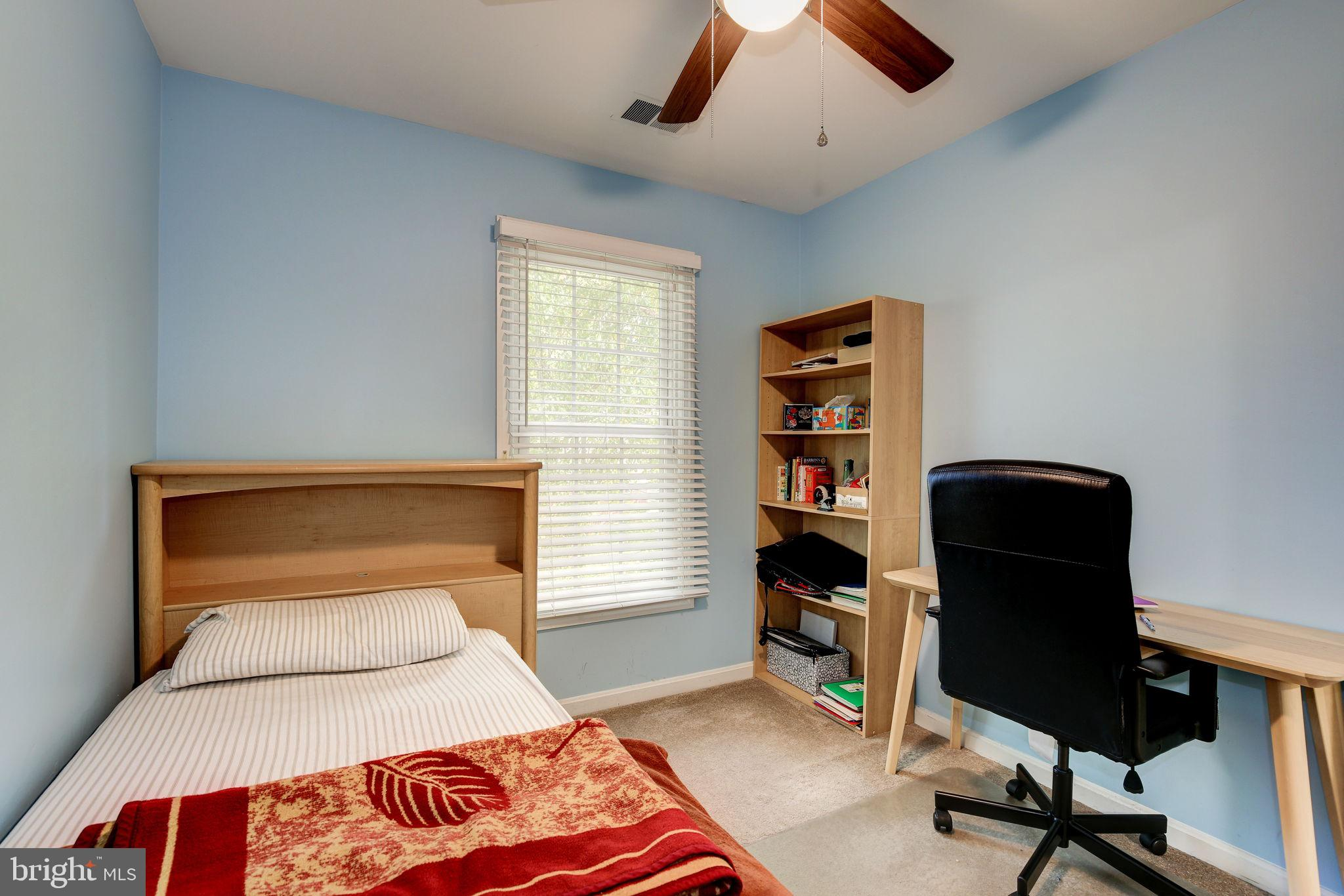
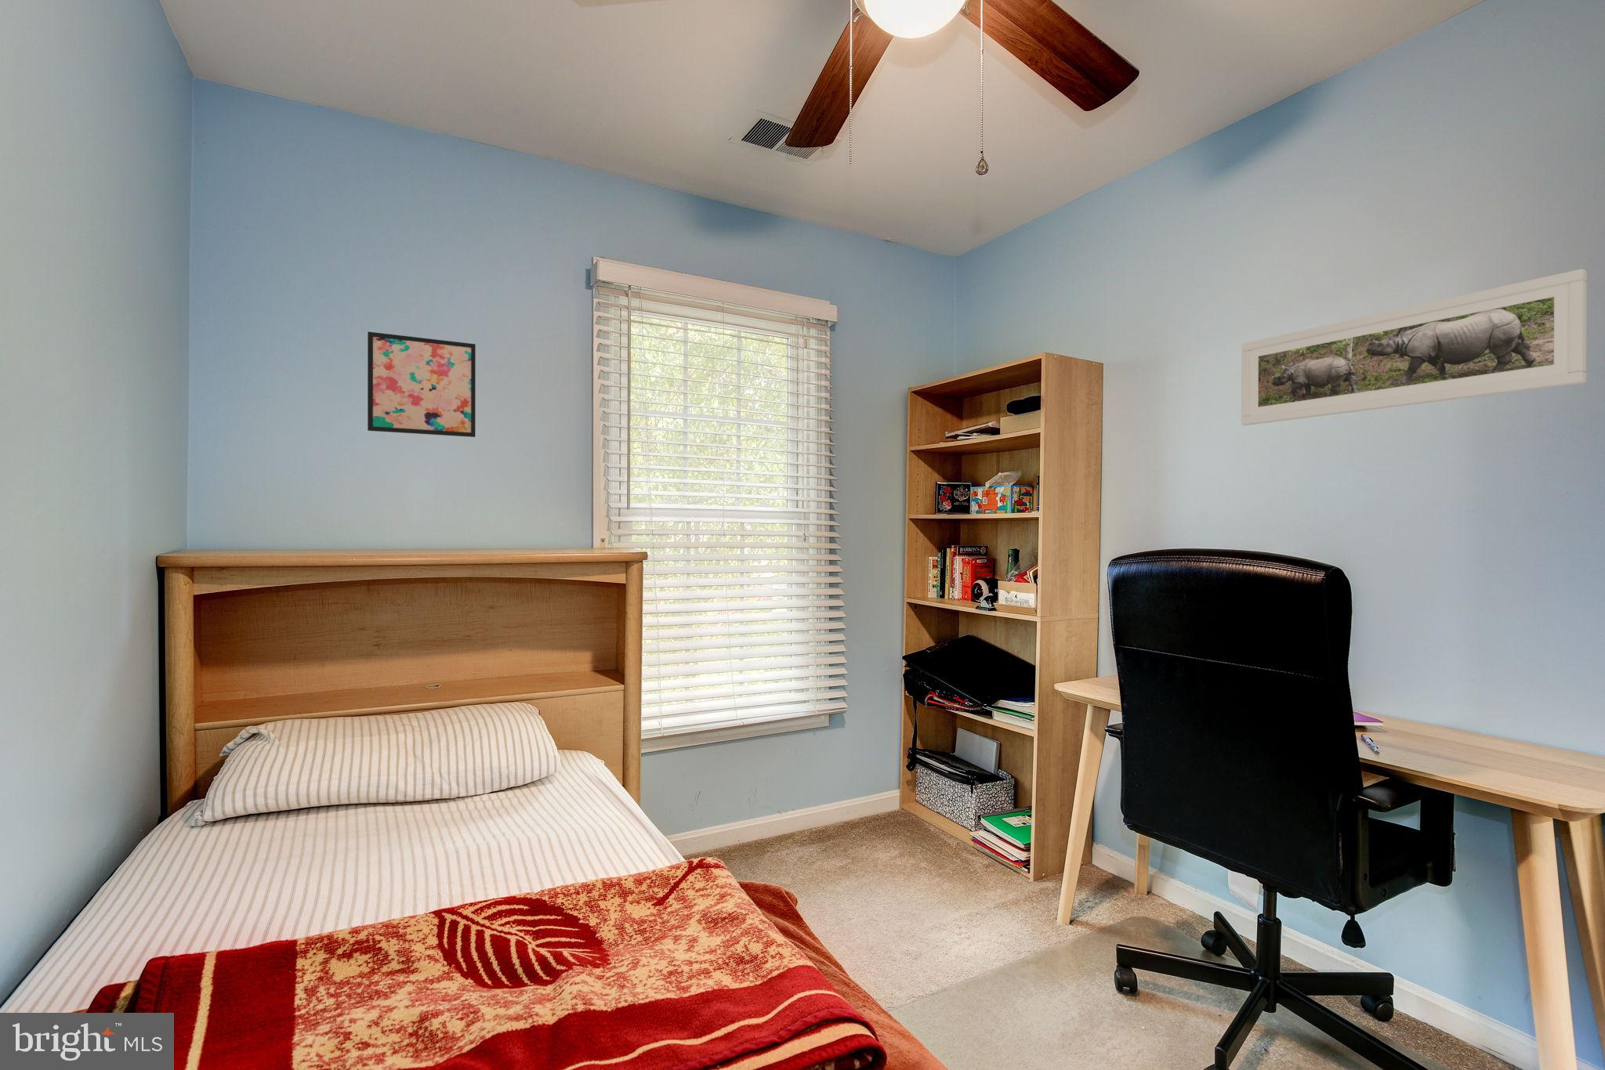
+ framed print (1385, 359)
+ wall art (423, 386)
